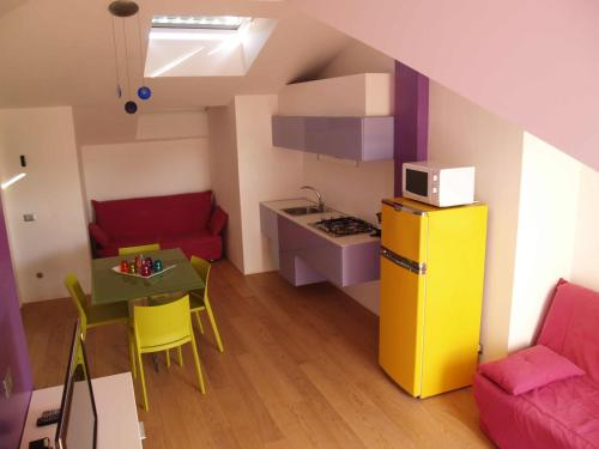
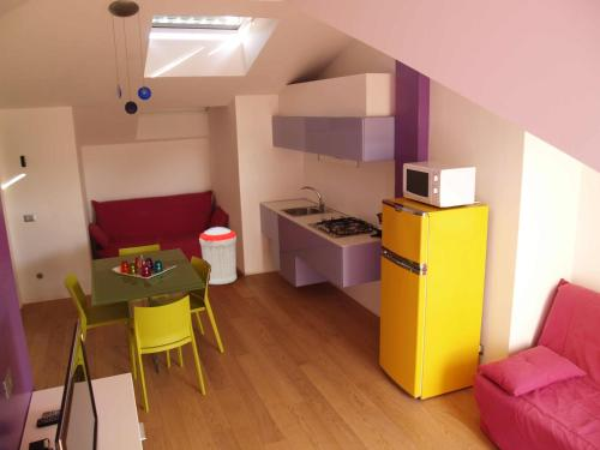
+ trash can (218, 254)
